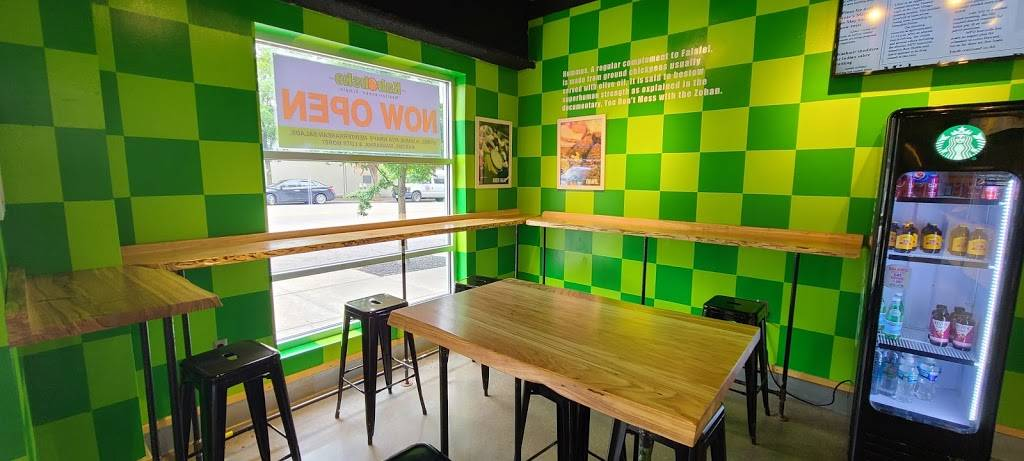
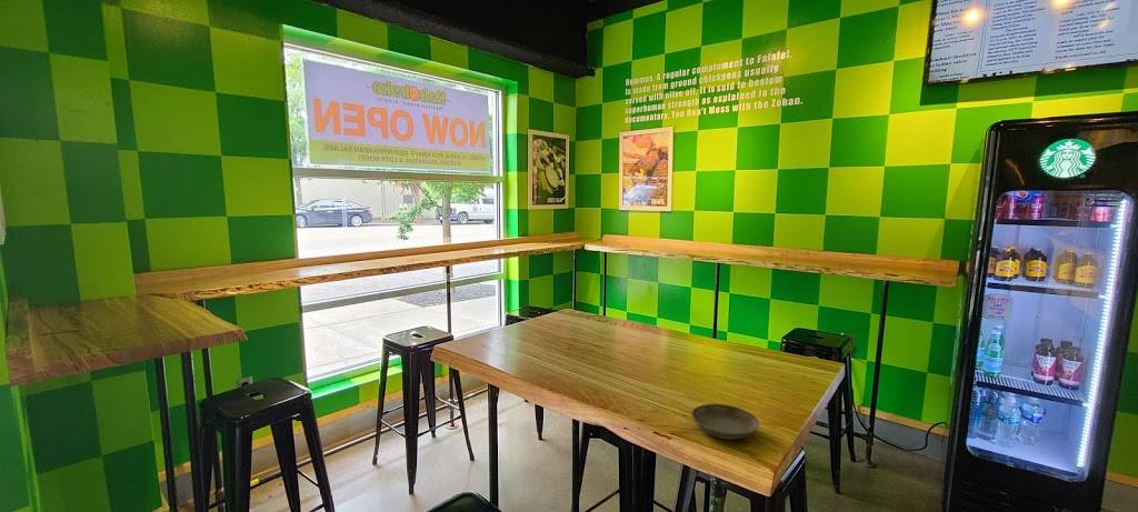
+ saucer (723, 422)
